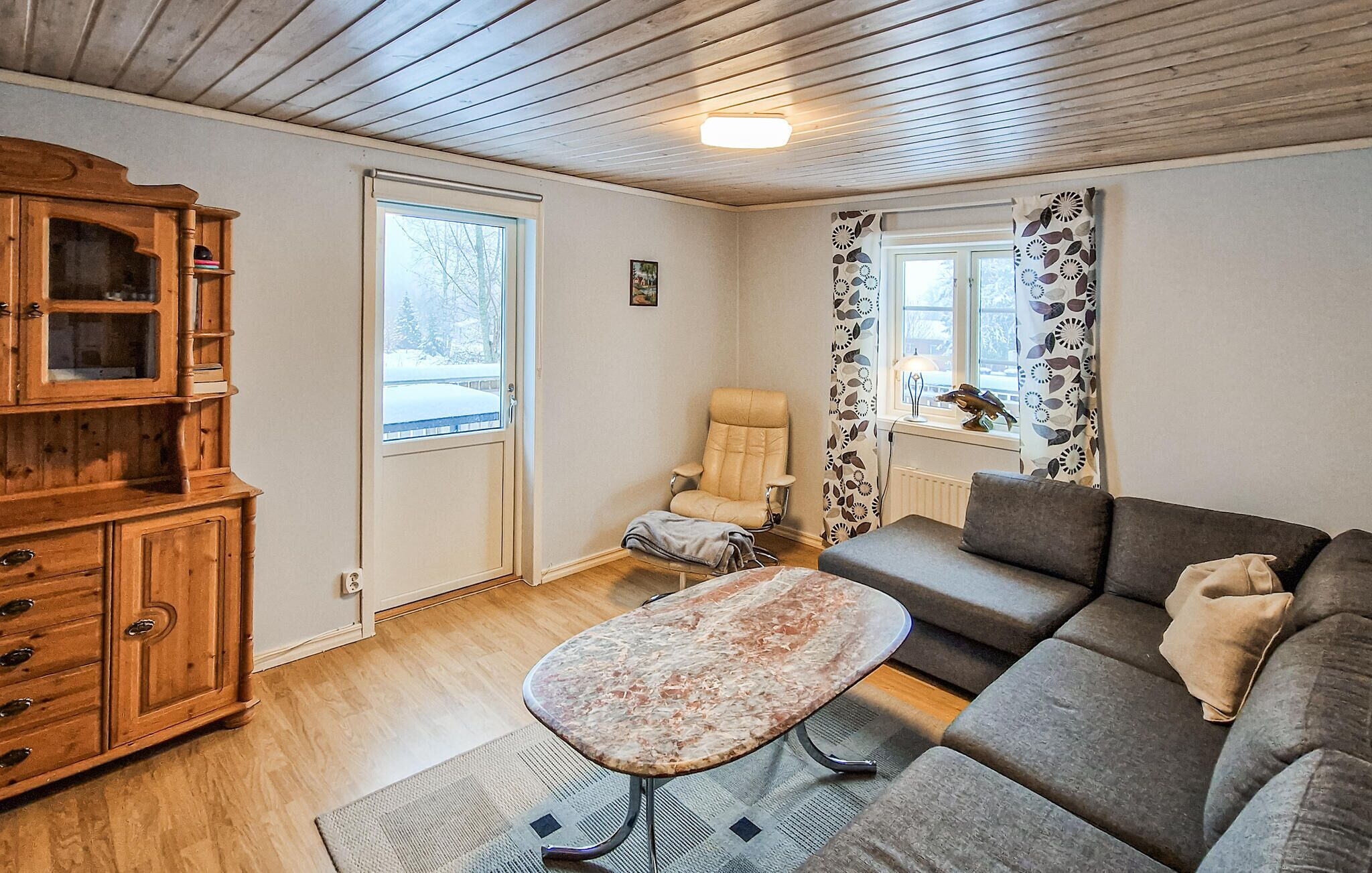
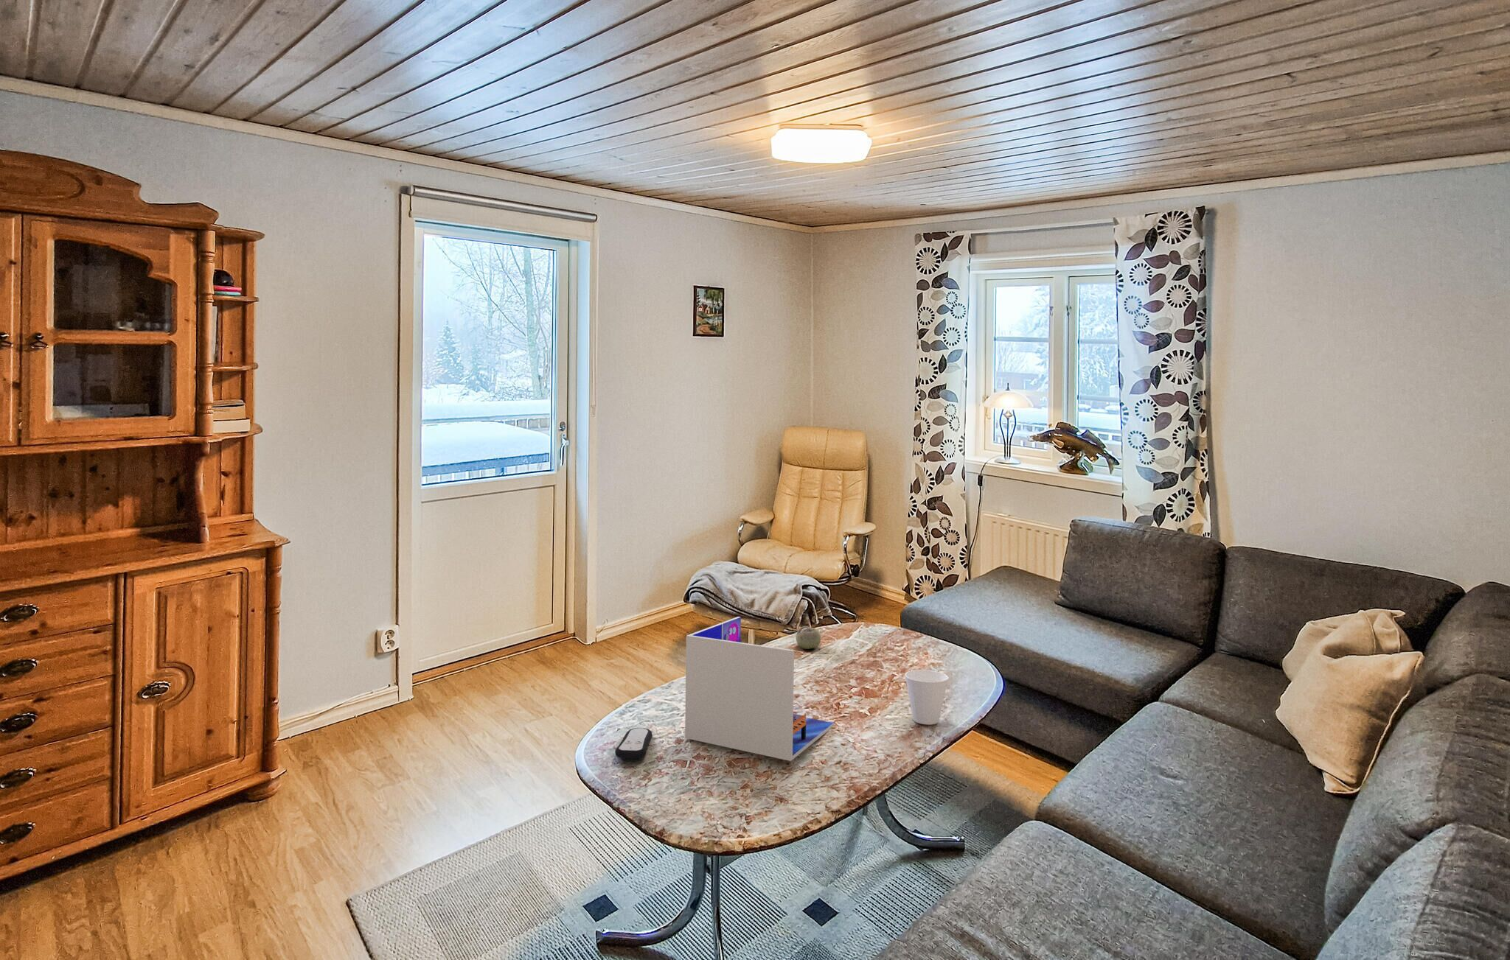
+ cup (926, 697)
+ remote control (635, 742)
+ folder (762, 682)
+ fruit (808, 638)
